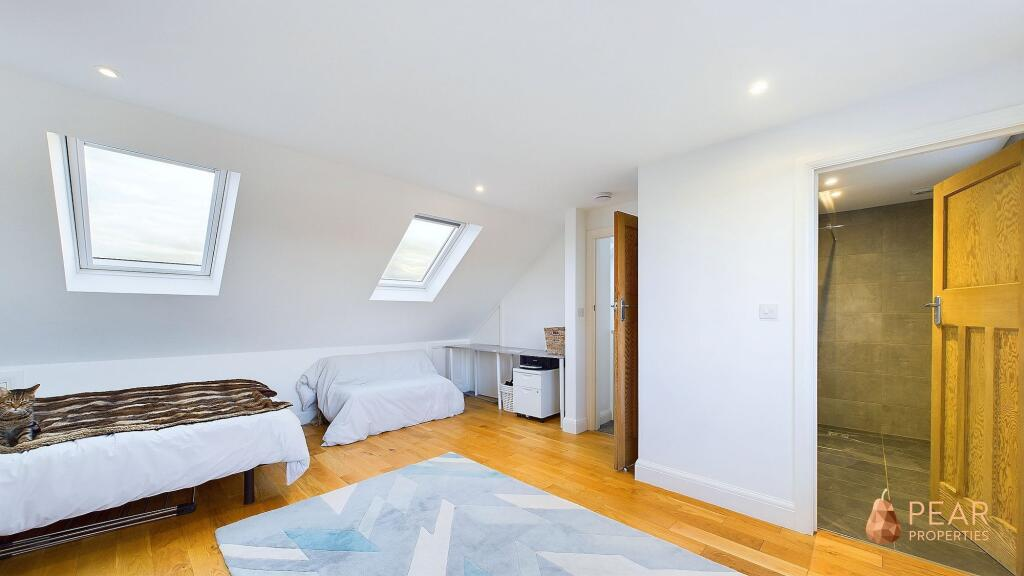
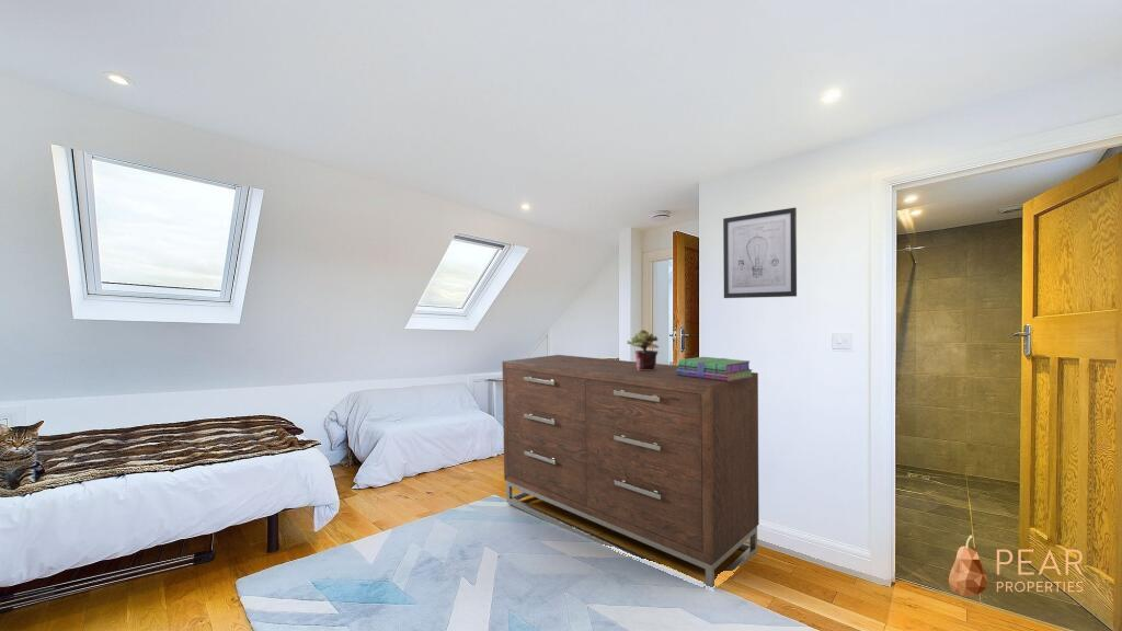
+ wall art (757, 255)
+ potted plant (642, 348)
+ dresser (614, 446)
+ stack of books (713, 367)
